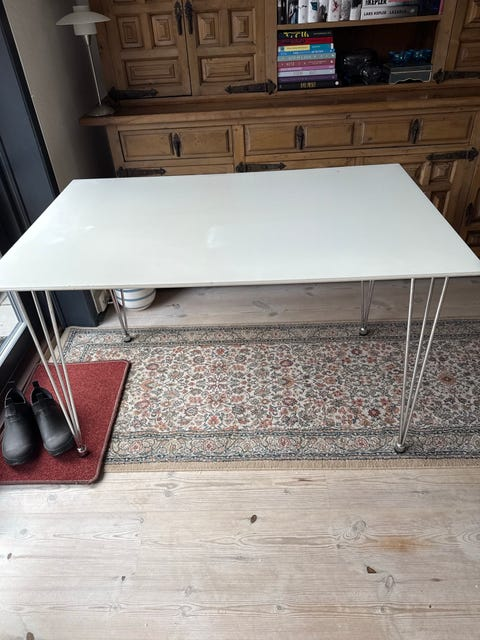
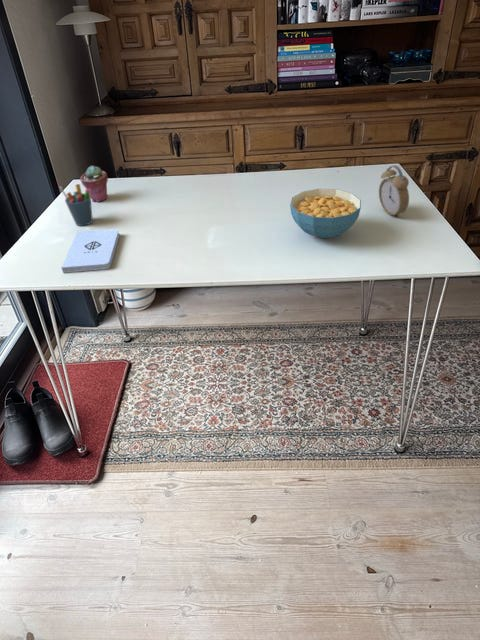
+ pen holder (79, 203)
+ cereal bowl (324, 218)
+ potted succulent (95, 182)
+ alarm clock (393, 190)
+ notepad (92, 249)
